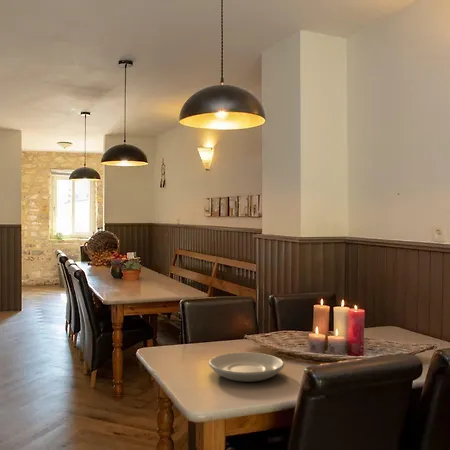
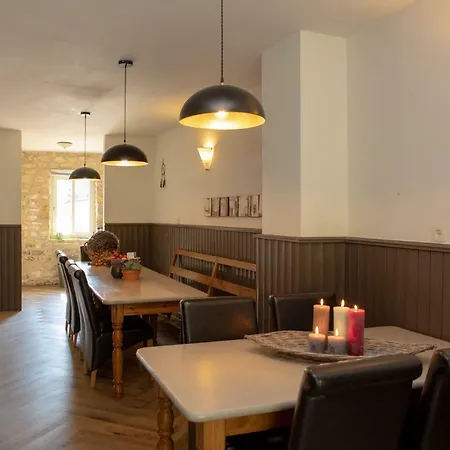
- plate (246, 367)
